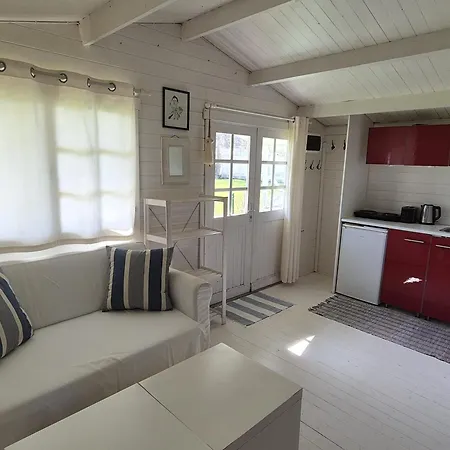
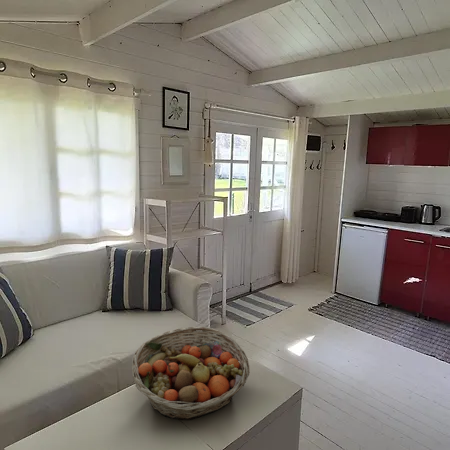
+ fruit basket (191, 370)
